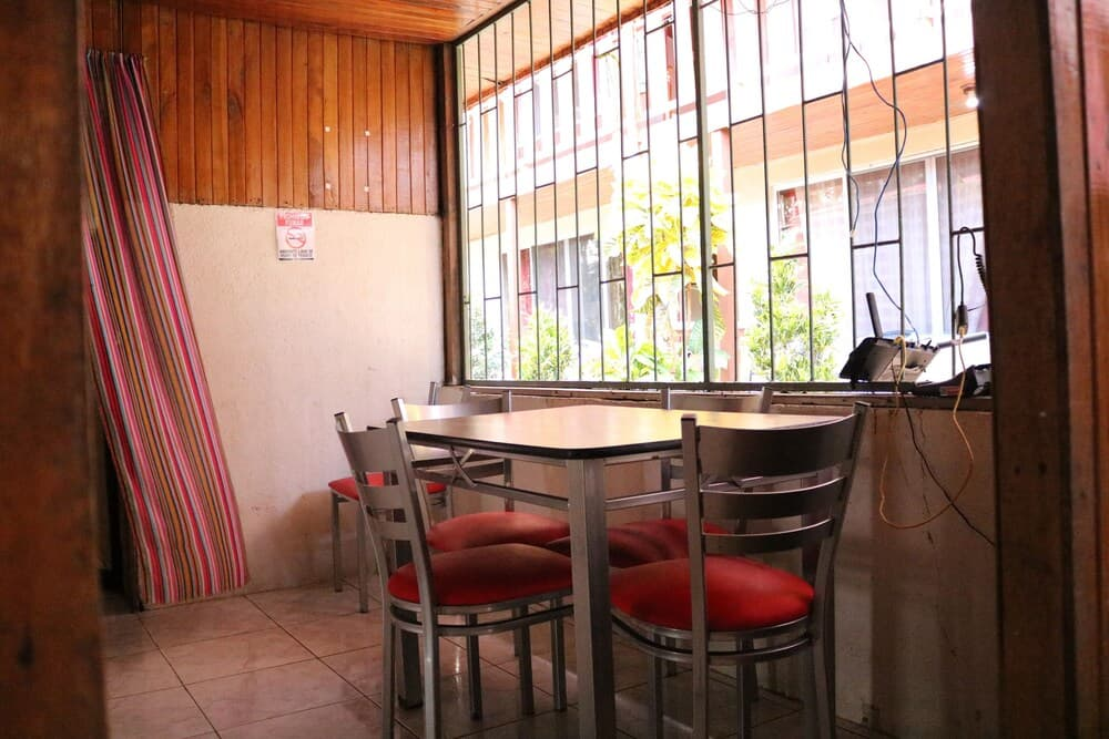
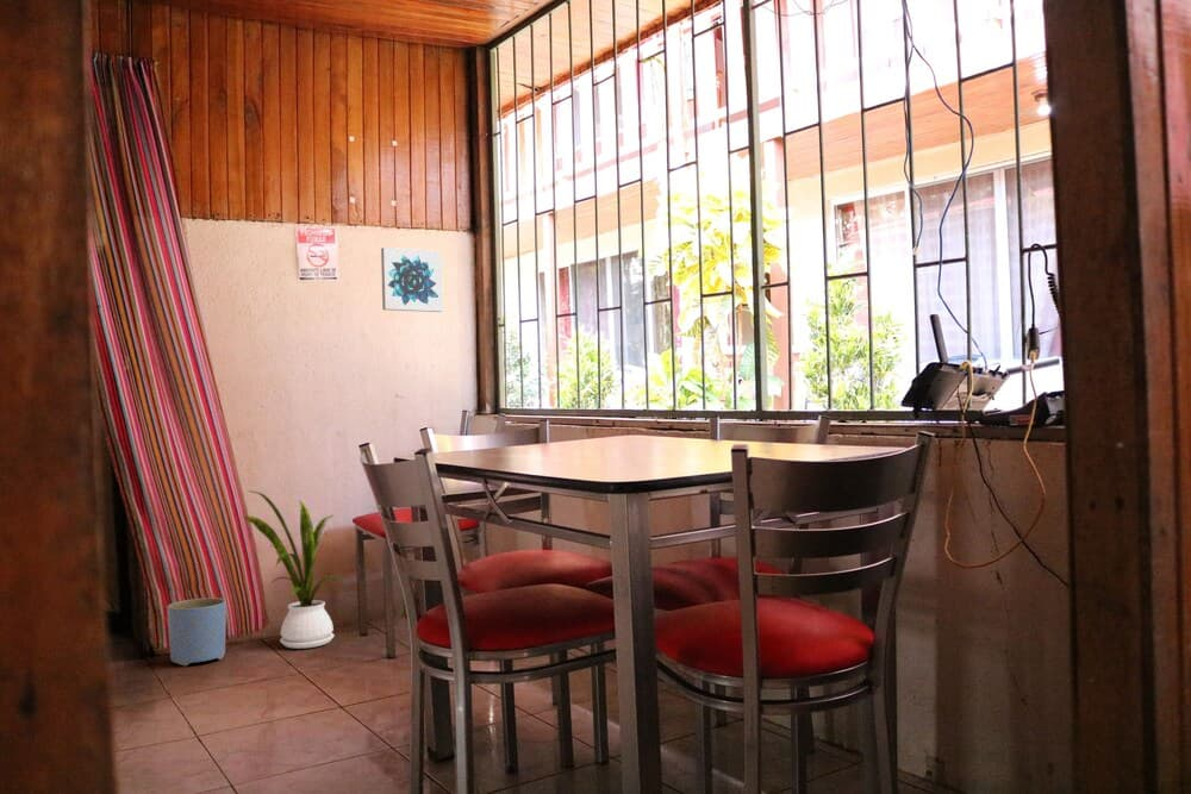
+ planter (197, 631)
+ wall art (412, 280)
+ house plant (298, 564)
